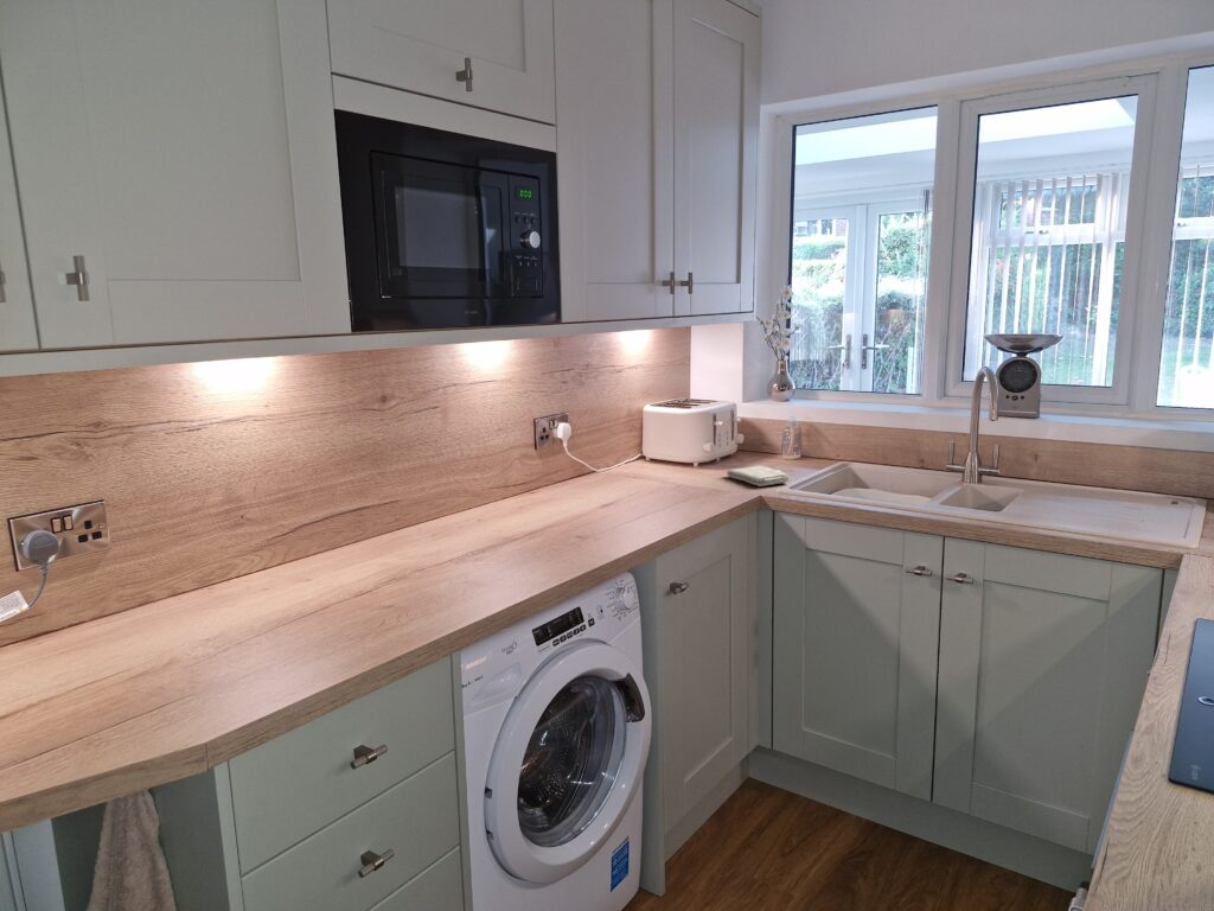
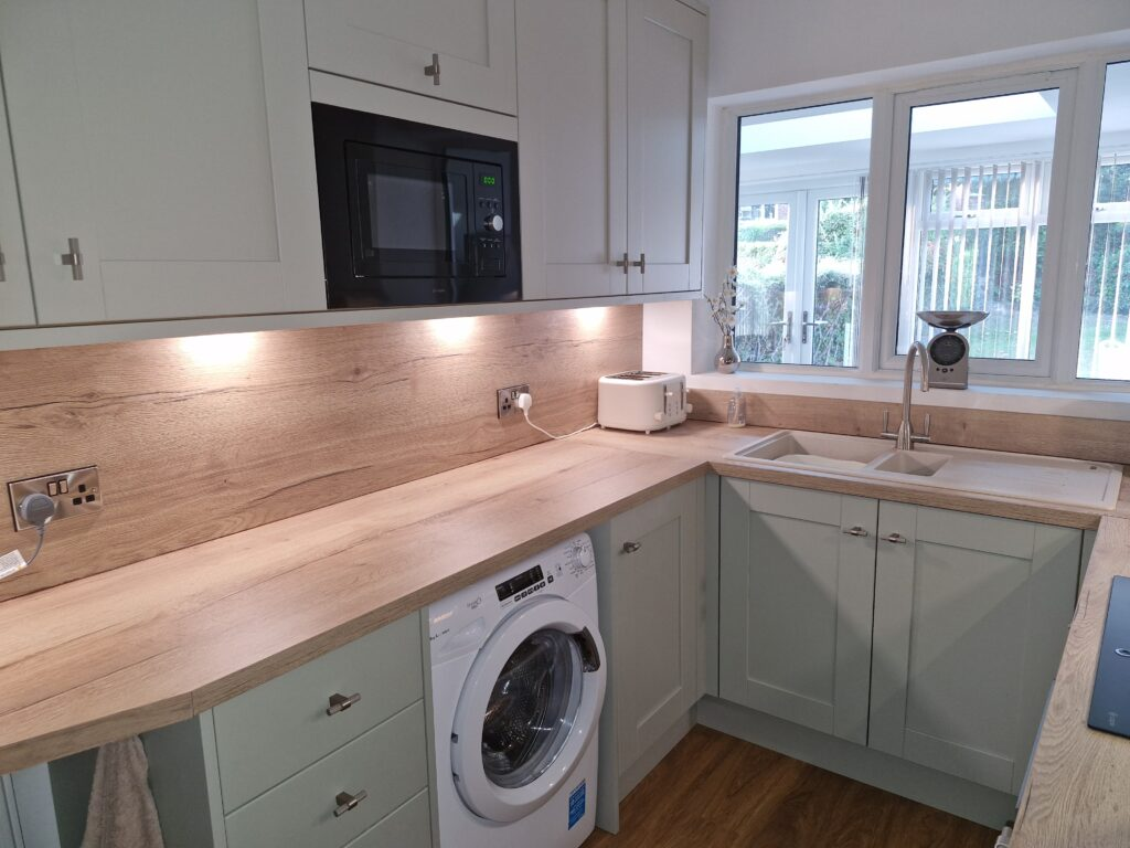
- washcloth (758, 474)
